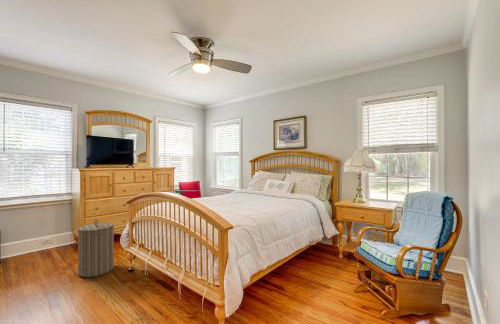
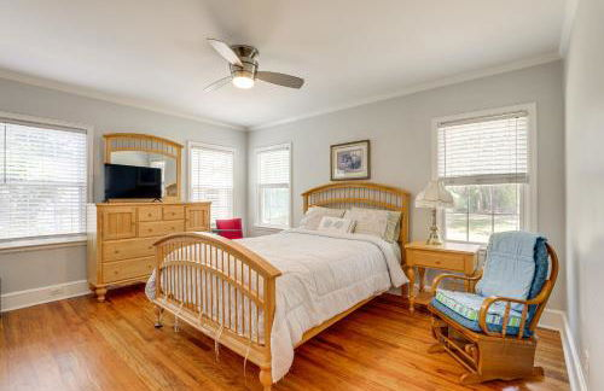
- laundry hamper (96, 244)
